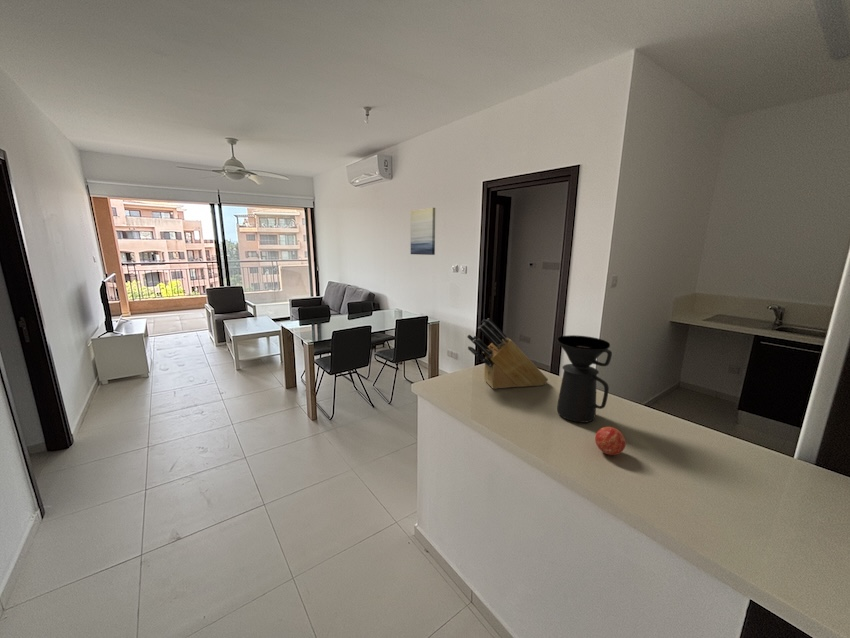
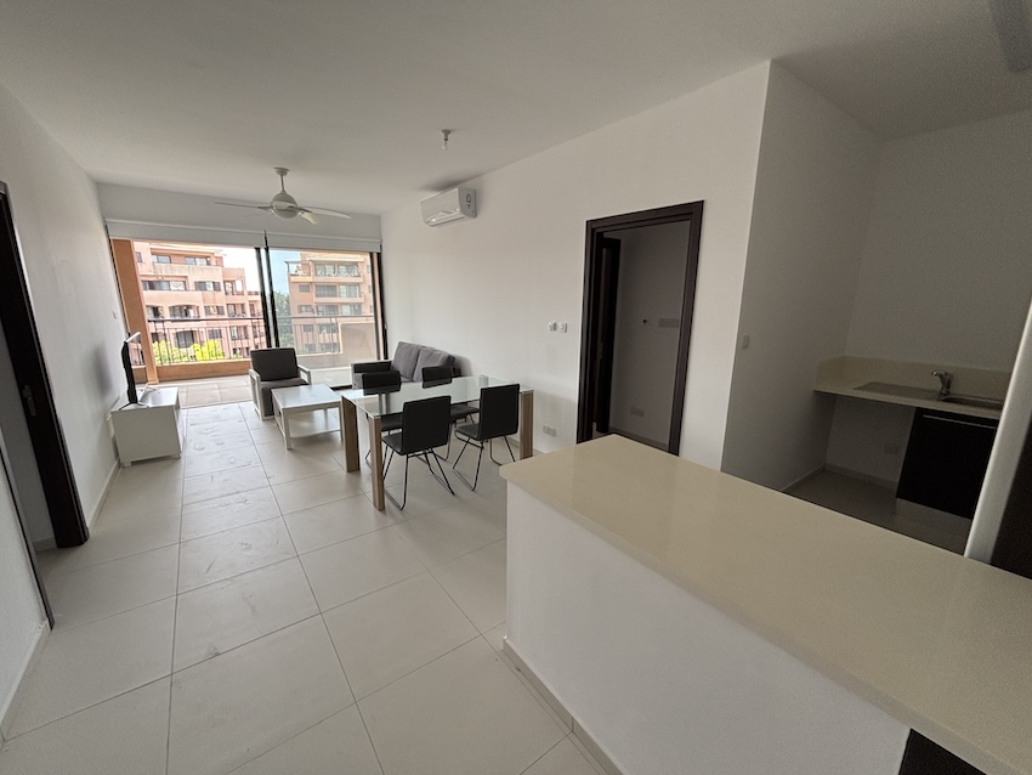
- apple (610, 440)
- coffee maker (579, 378)
- wall art (422, 232)
- knife block (507, 350)
